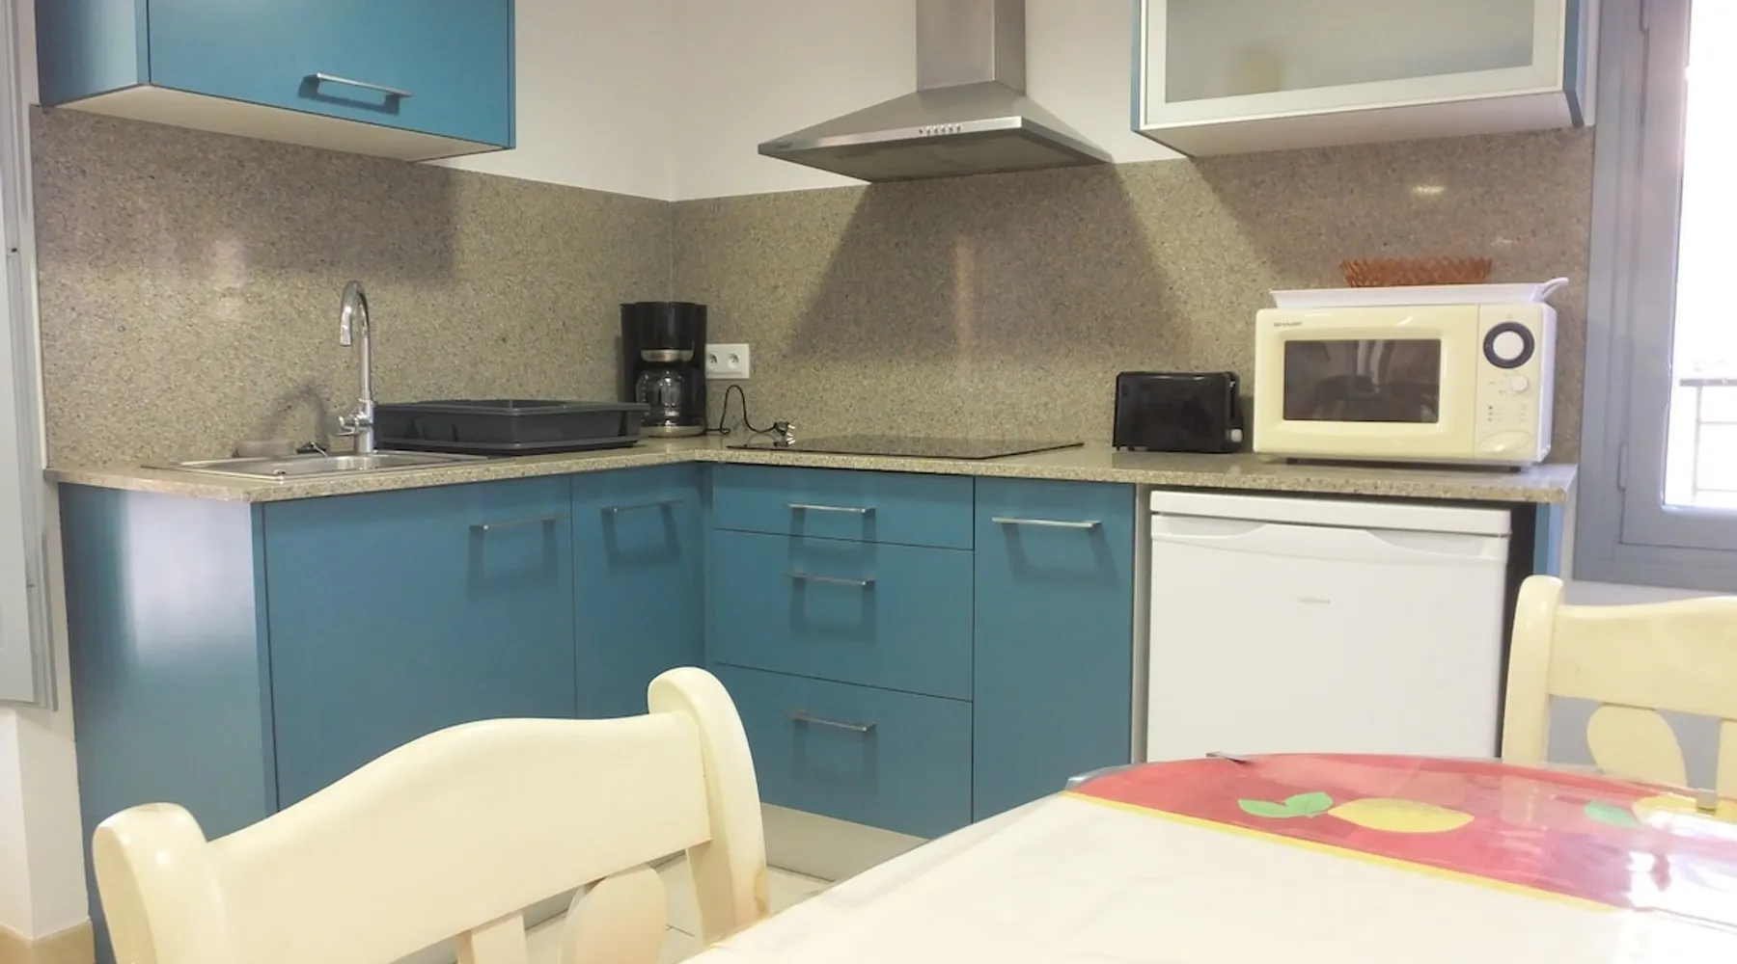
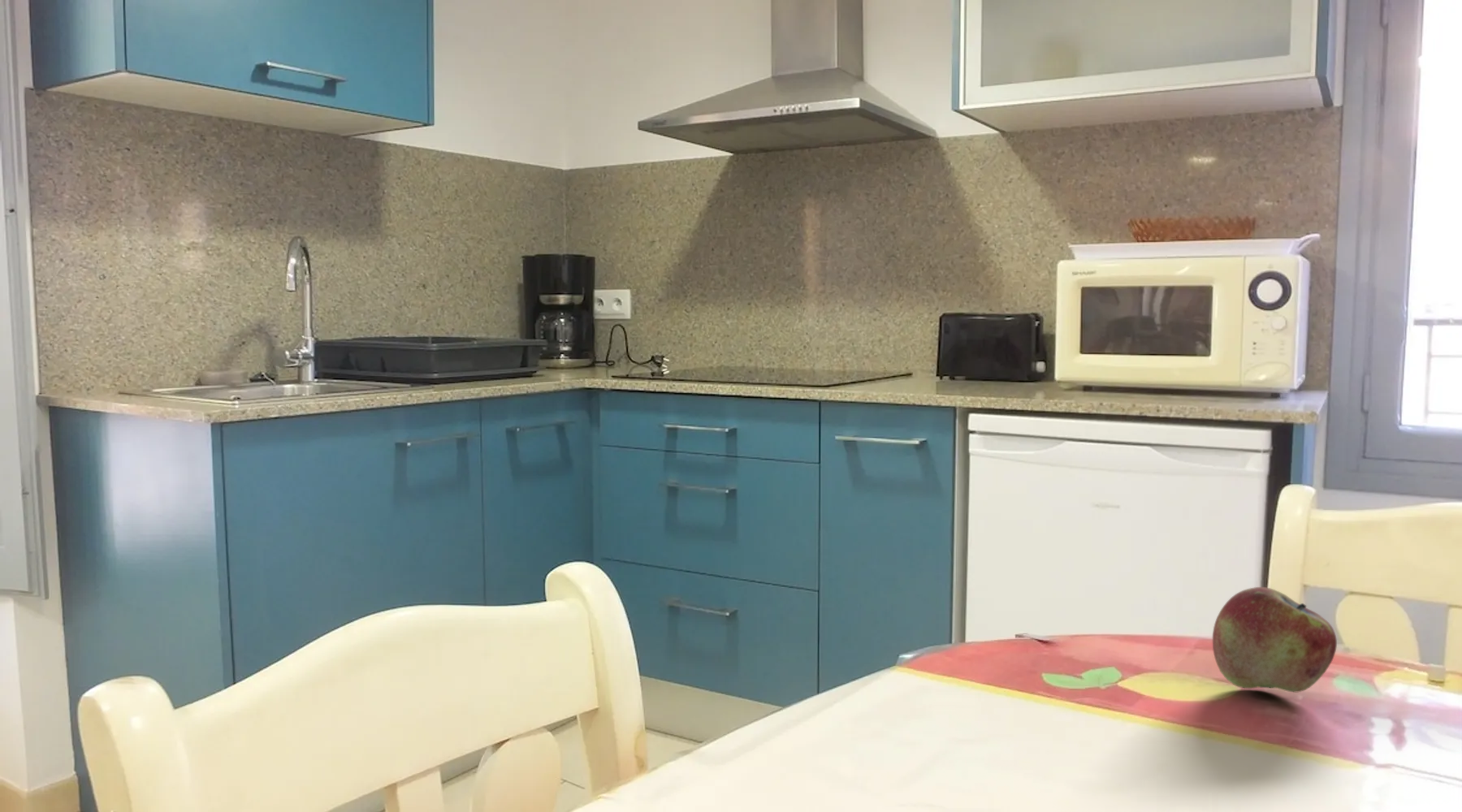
+ fruit (1273, 641)
